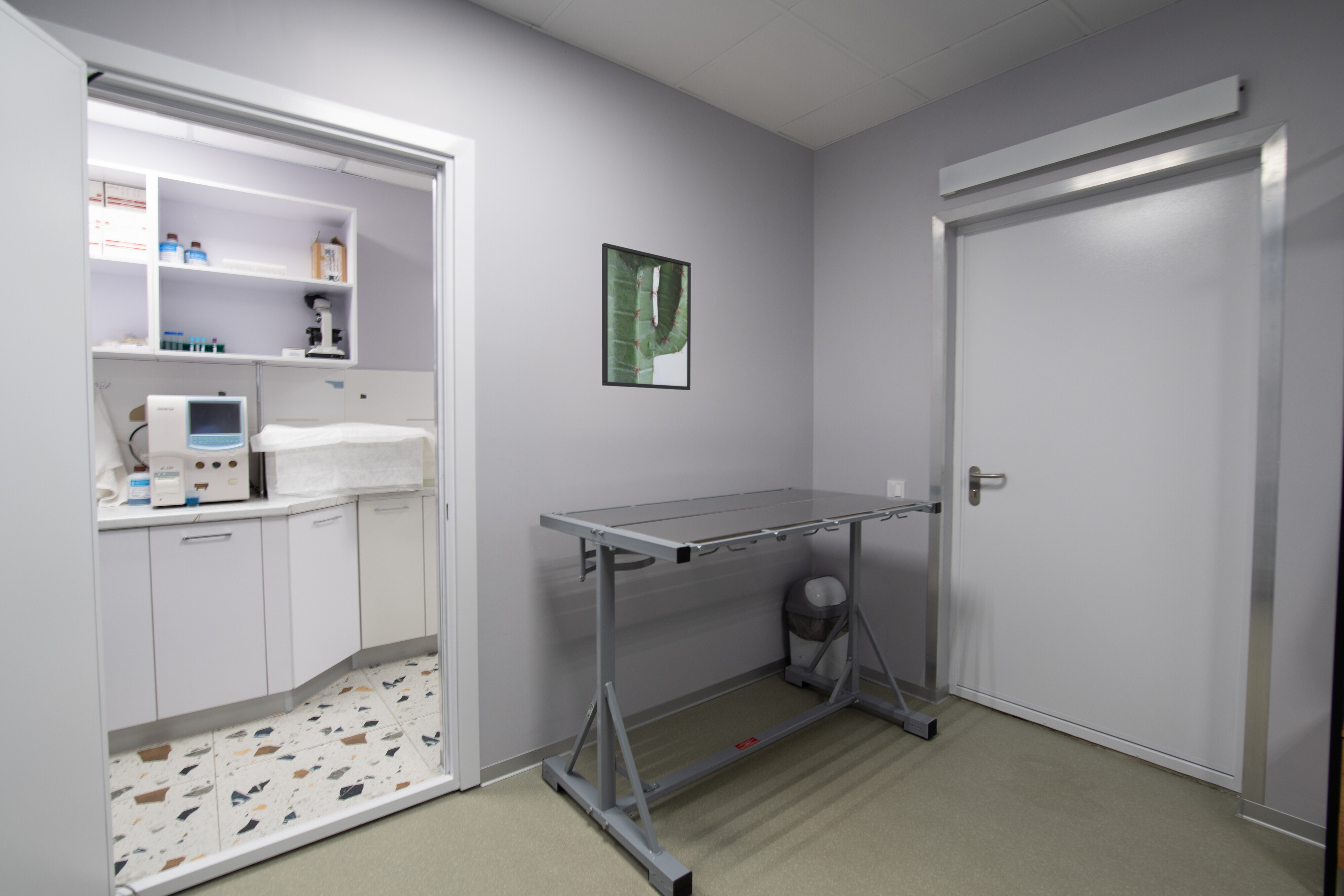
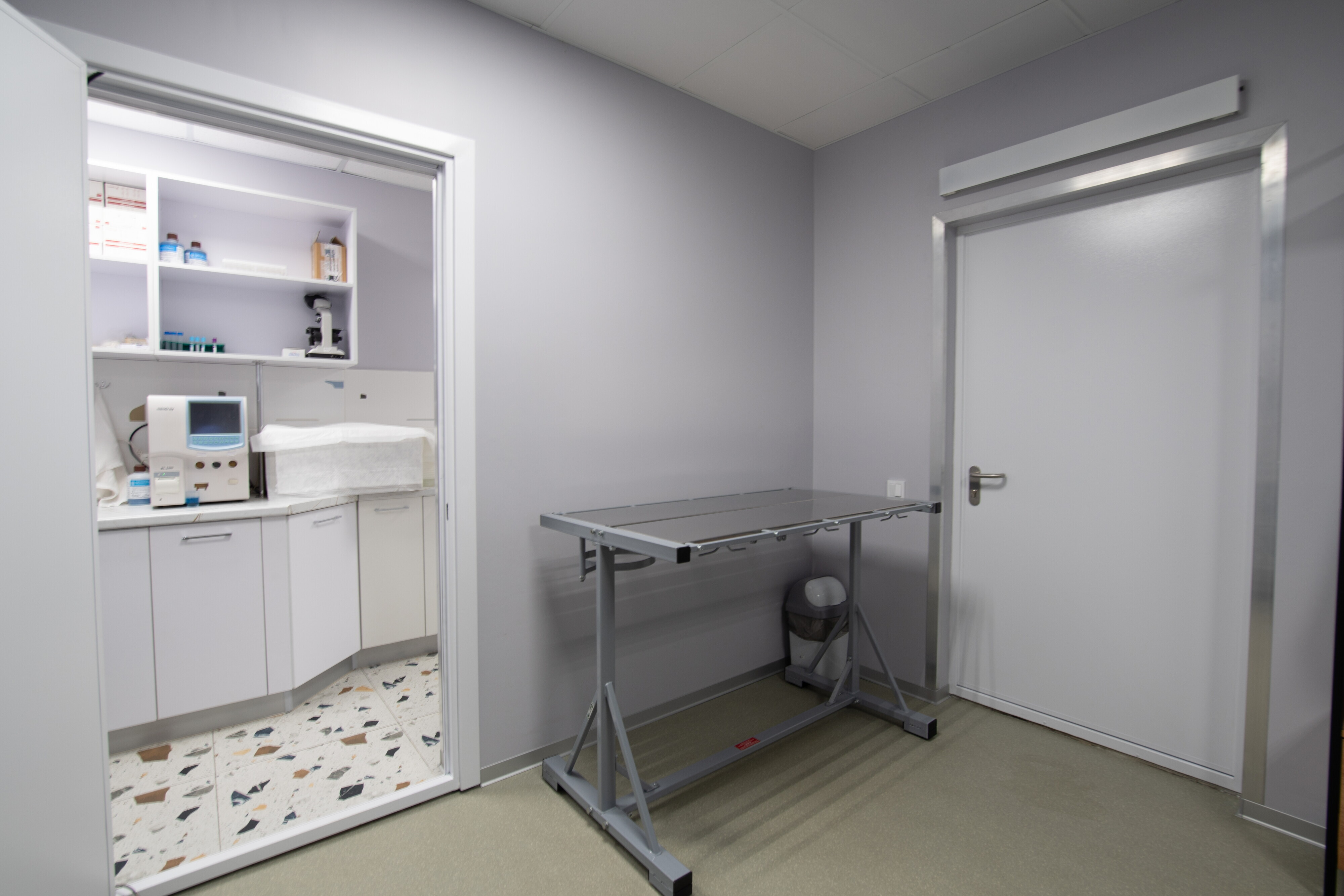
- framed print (648, 321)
